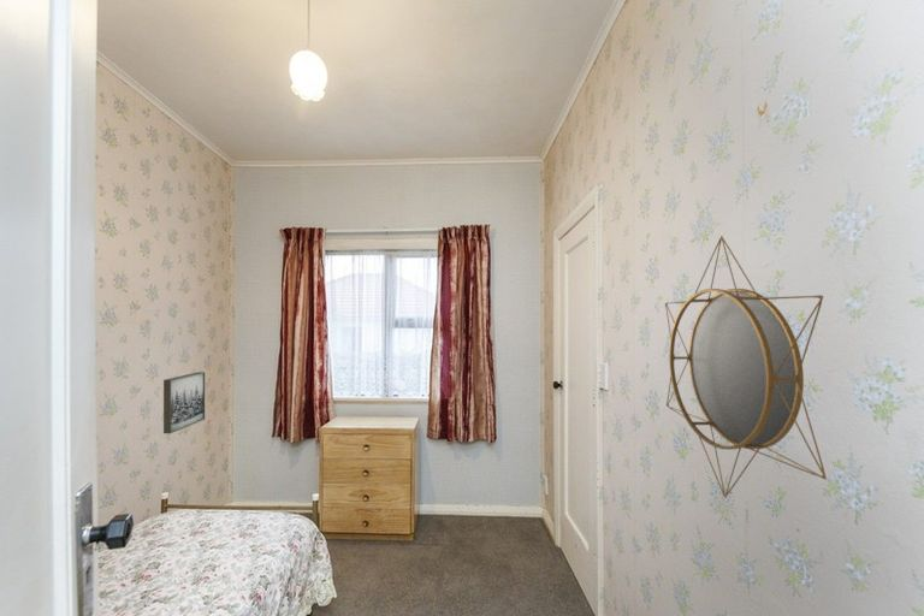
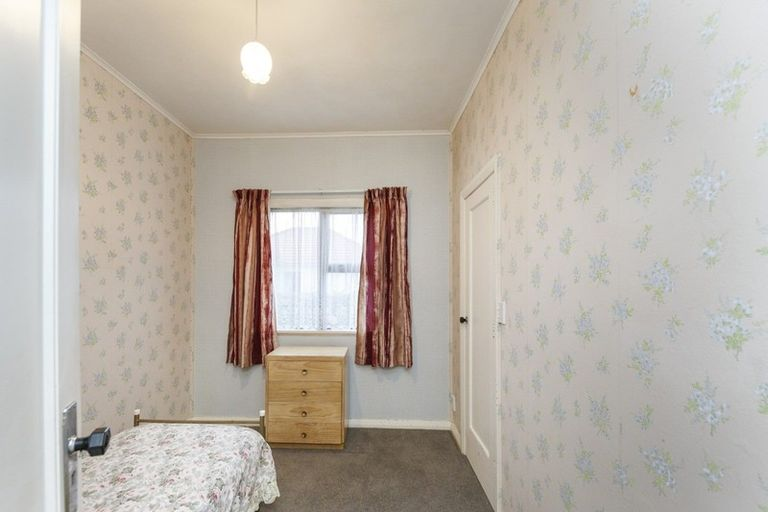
- wall art (185, 401)
- home mirror (723, 366)
